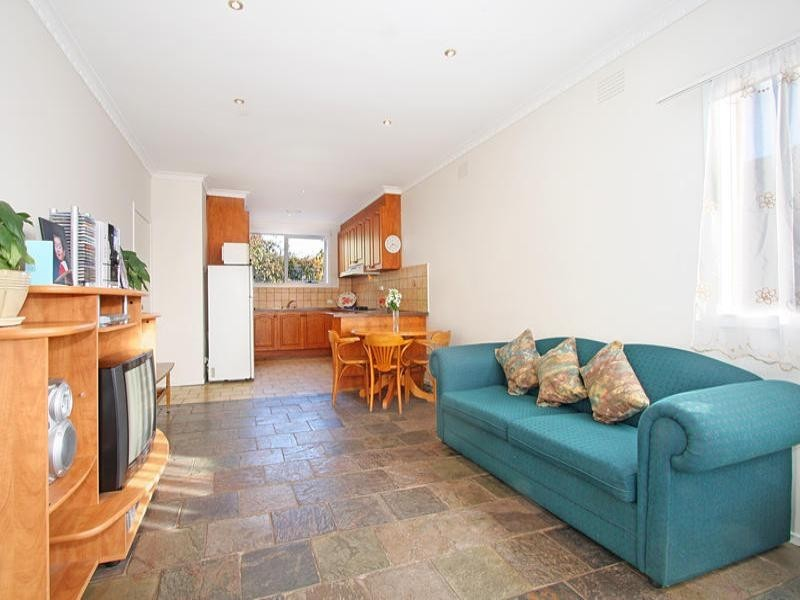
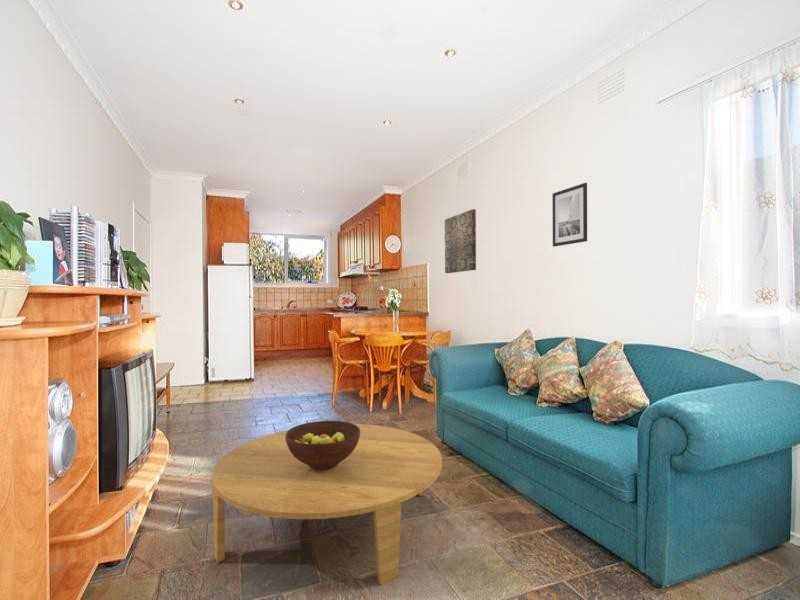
+ wall art (569, 216)
+ fruit bowl (323, 447)
+ coffee table (332, 488)
+ wall art (459, 243)
